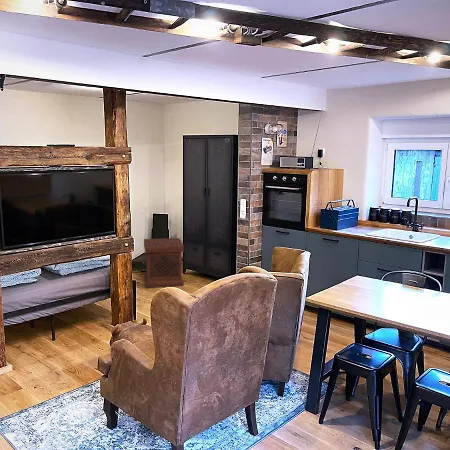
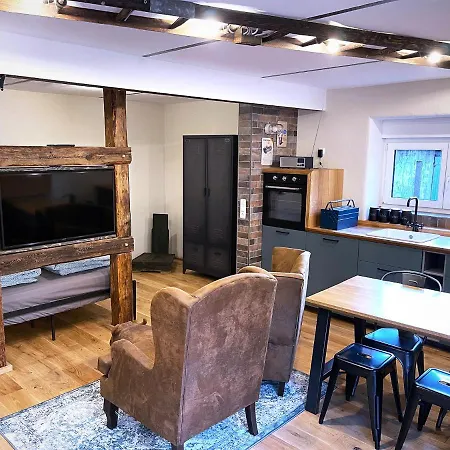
- side table (163, 262)
